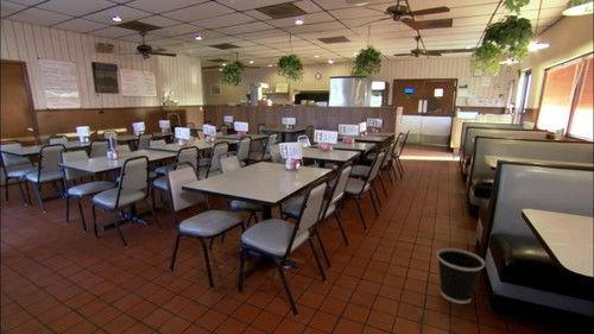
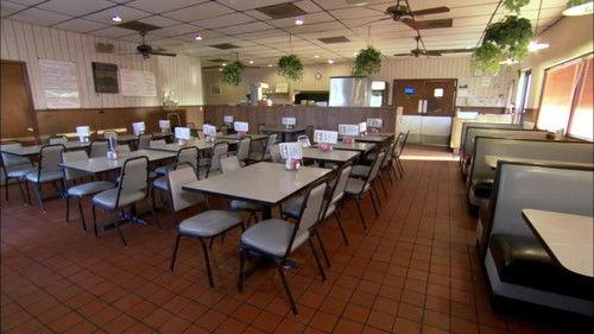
- wastebasket (457, 276)
